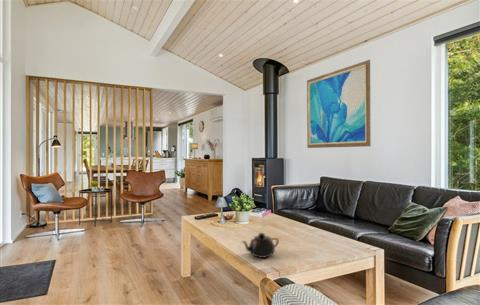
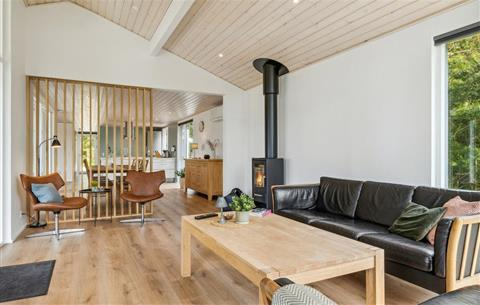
- wall art (334, 109)
- teapot (260, 244)
